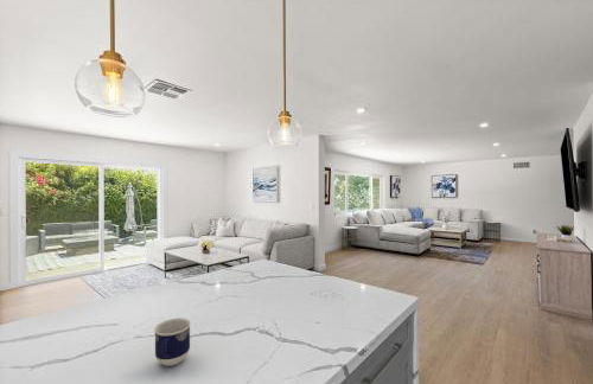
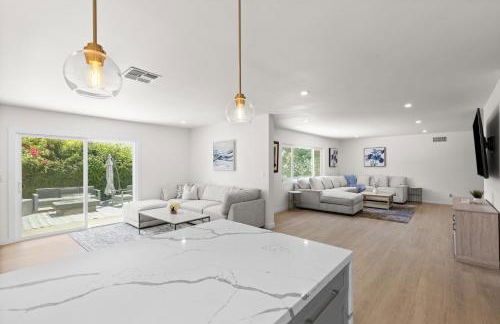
- cup (171, 345)
